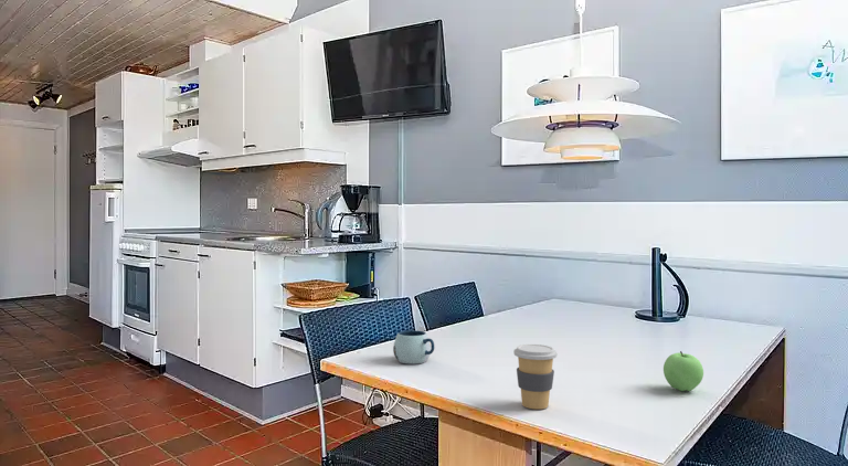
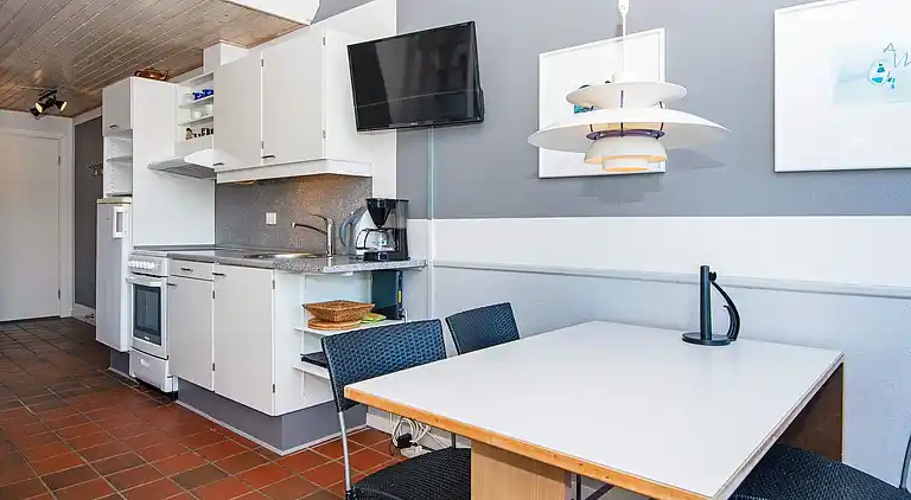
- apple (682, 370)
- mug (415, 347)
- coffee cup (534, 375)
